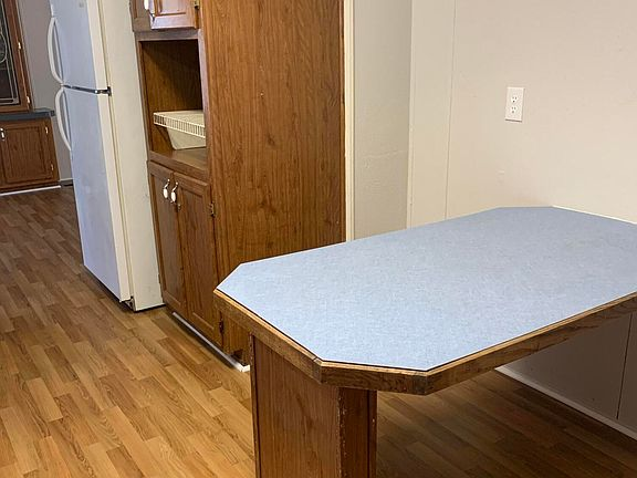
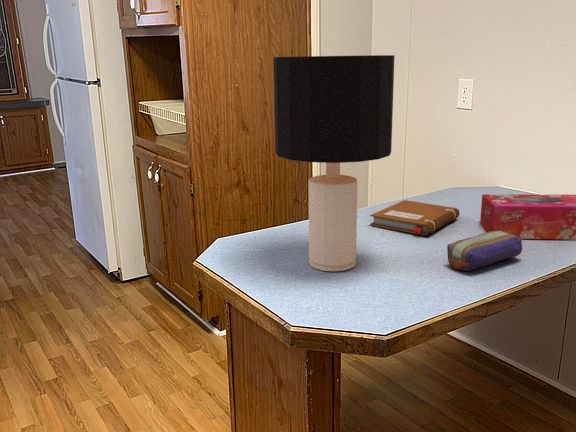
+ tissue box (535, 216)
+ notebook (414, 217)
+ desk lamp (333, 164)
+ pencil case (485, 249)
